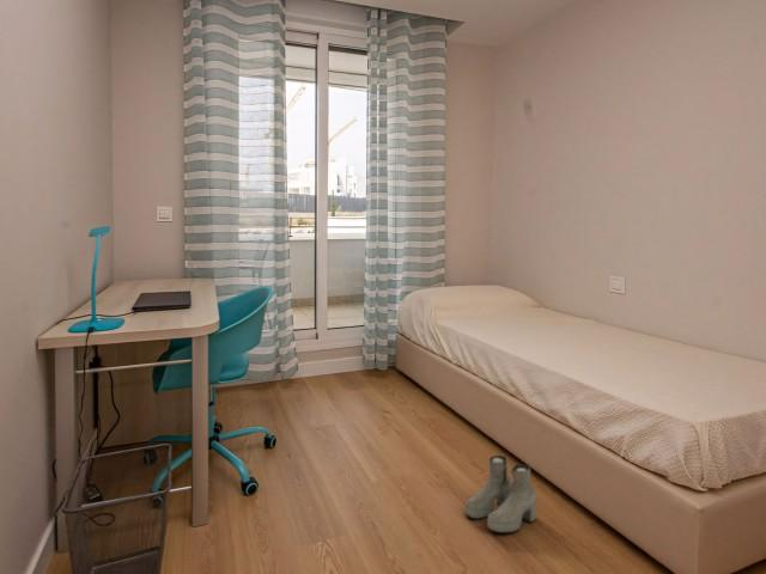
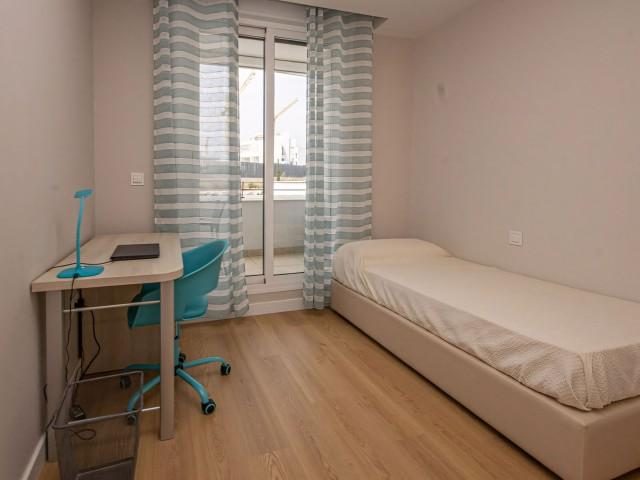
- boots (500, 490)
